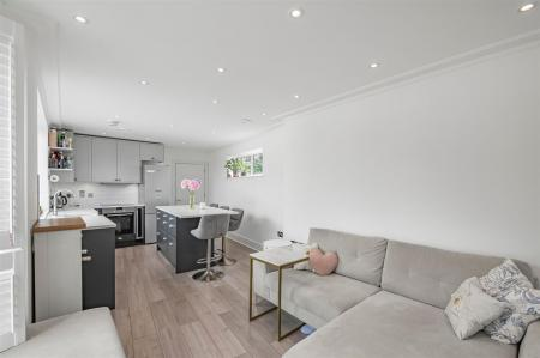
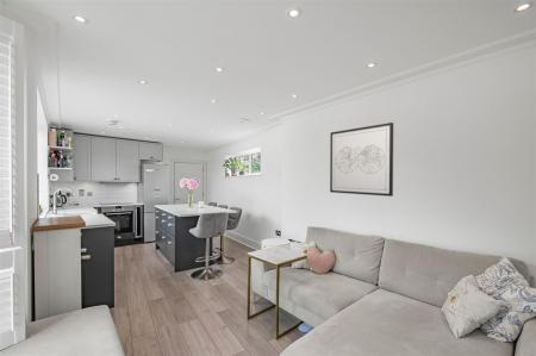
+ wall art (359, 161)
